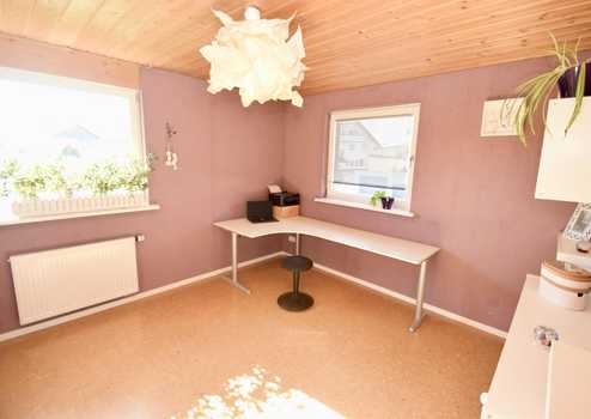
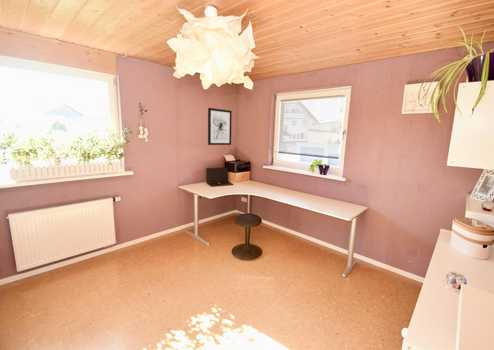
+ wall art (220, 127)
